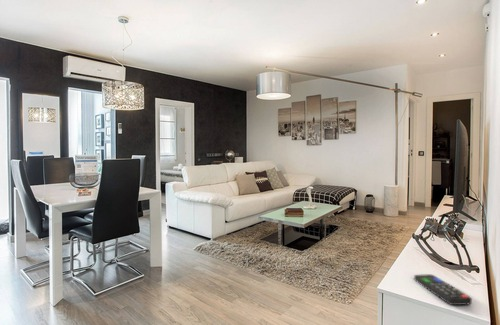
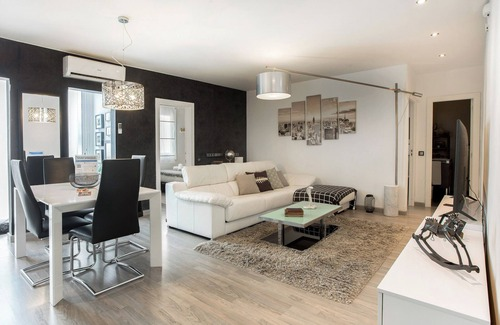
- remote control (440, 287)
